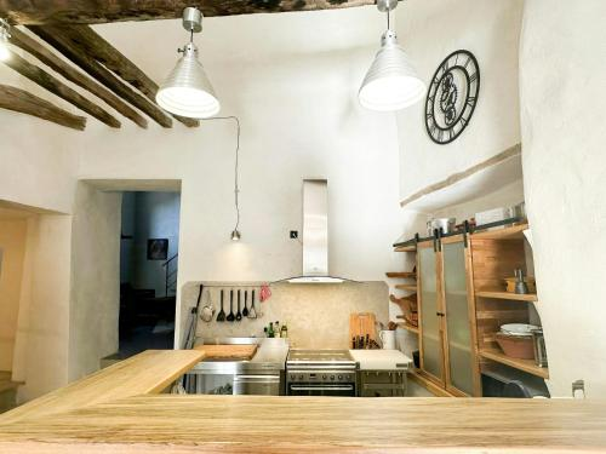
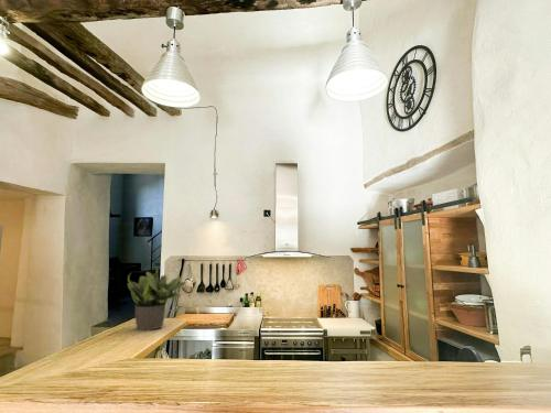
+ potted plant (156, 296)
